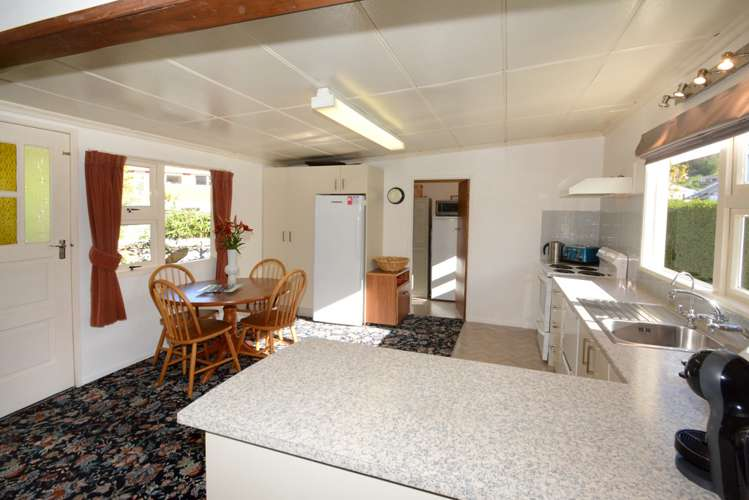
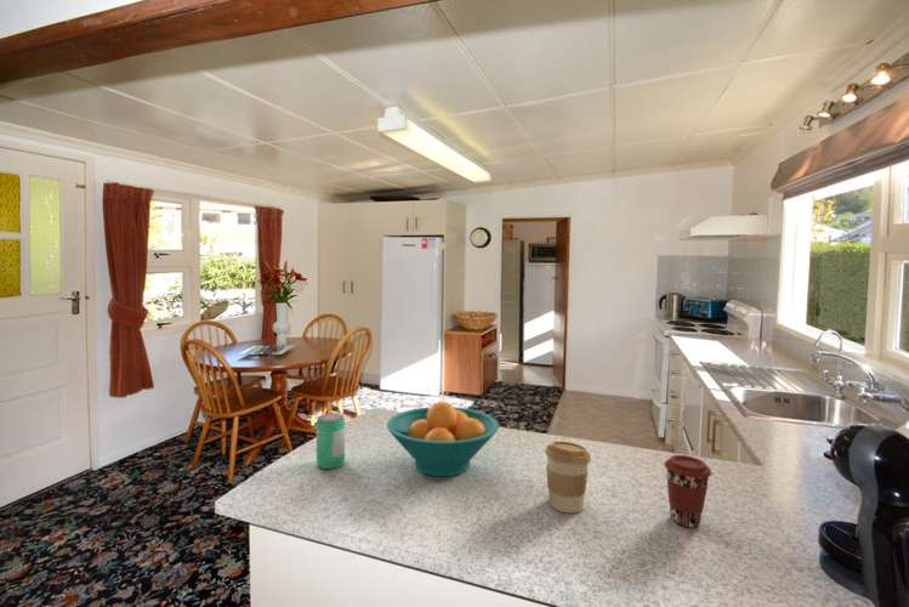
+ coffee cup (686, 490)
+ coffee cup (567, 473)
+ fruit bowl (442, 433)
+ beverage can (330, 439)
